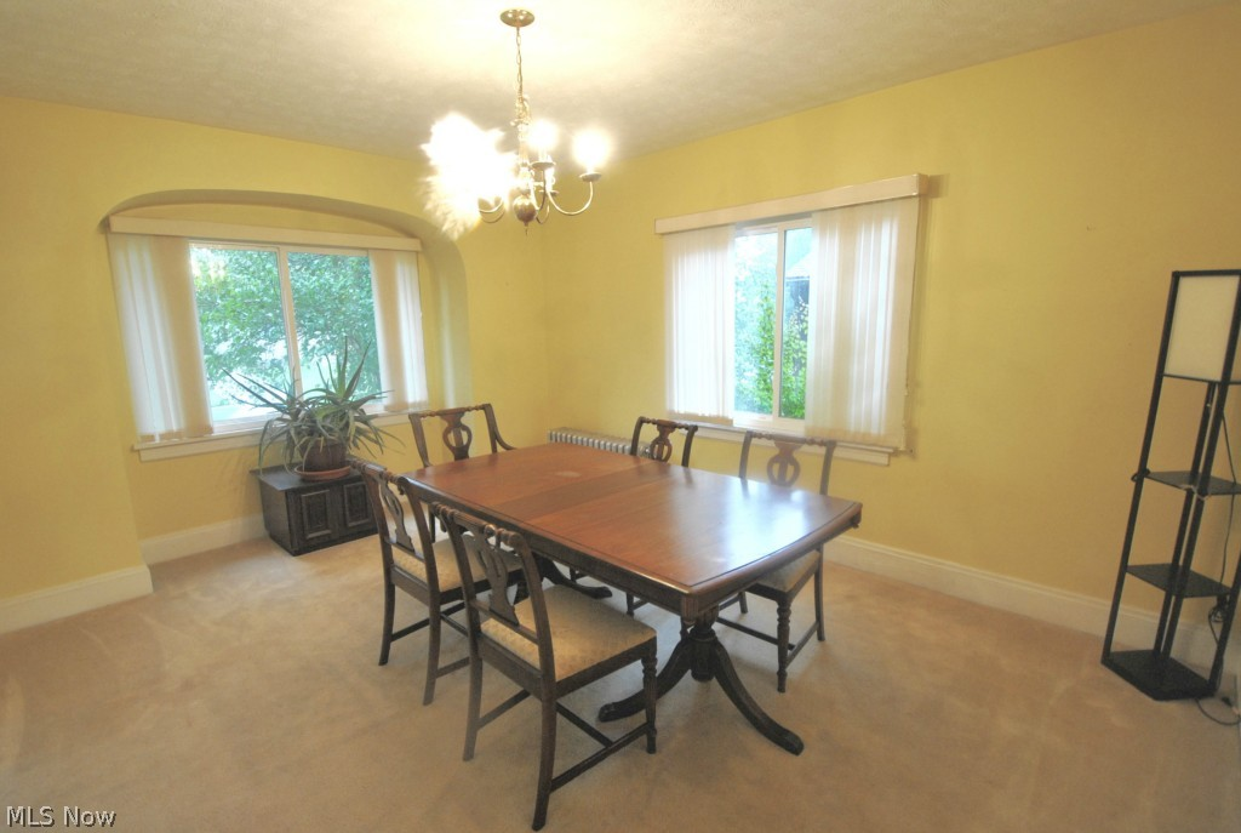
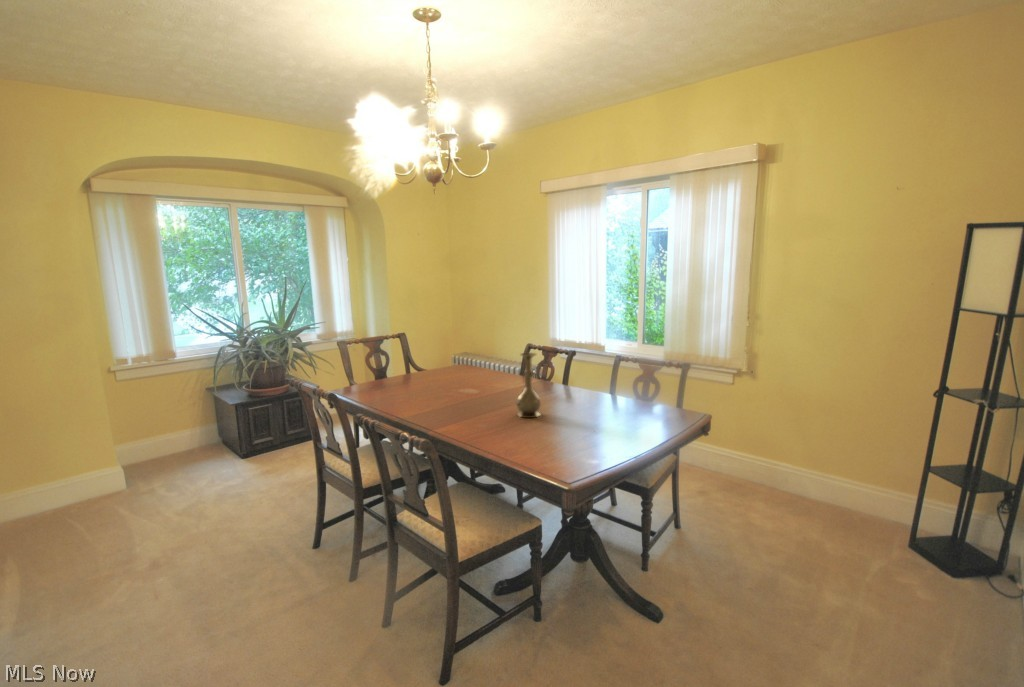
+ vase (528, 384)
